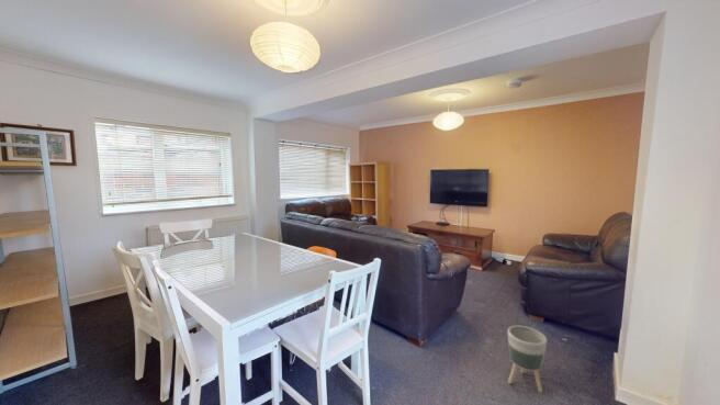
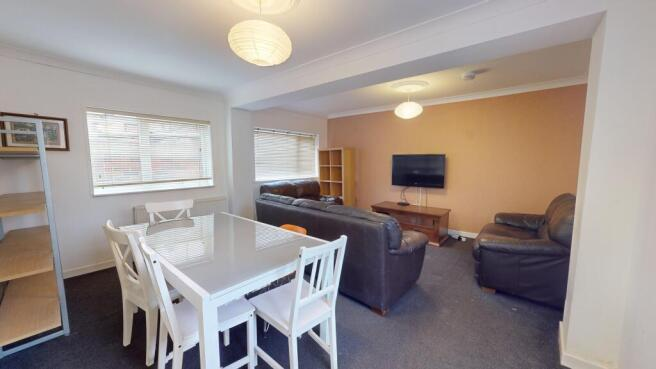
- planter (525, 358)
